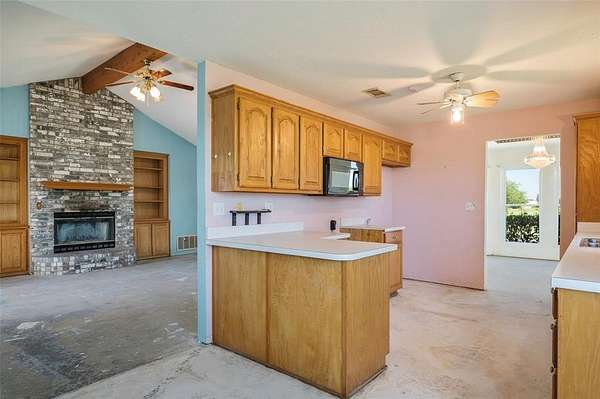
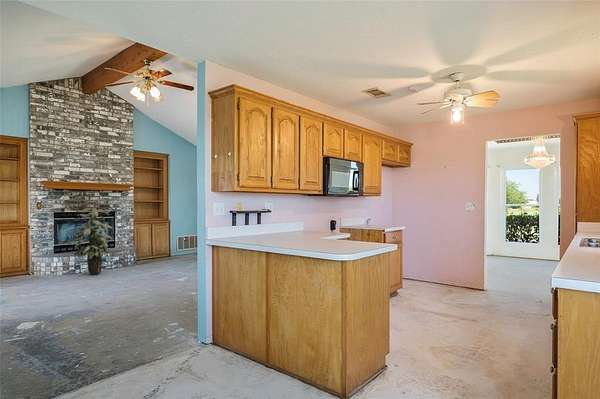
+ indoor plant (92, 239)
